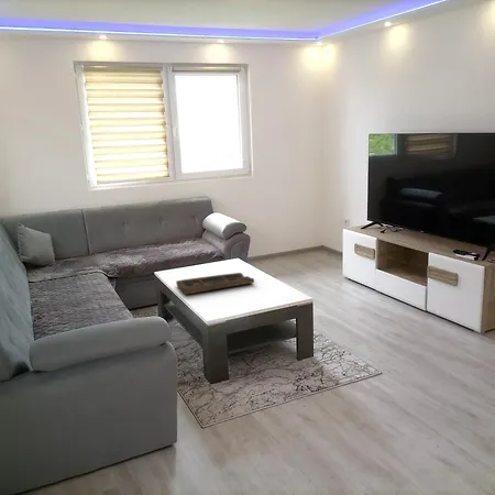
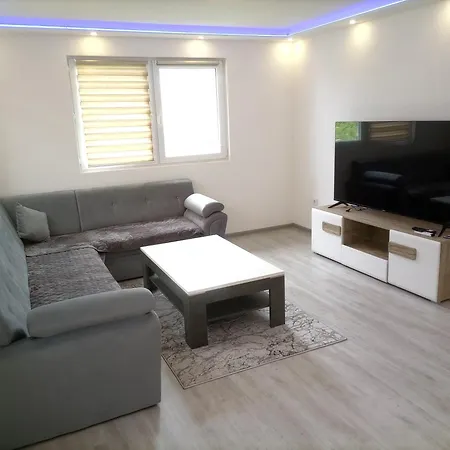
- decorative tray (215, 282)
